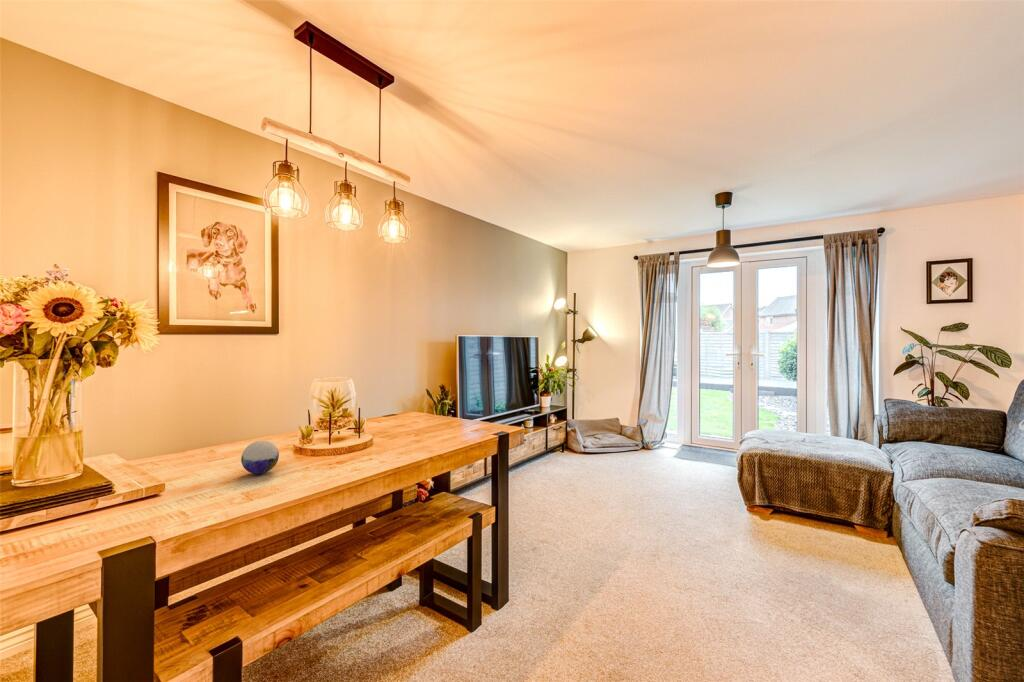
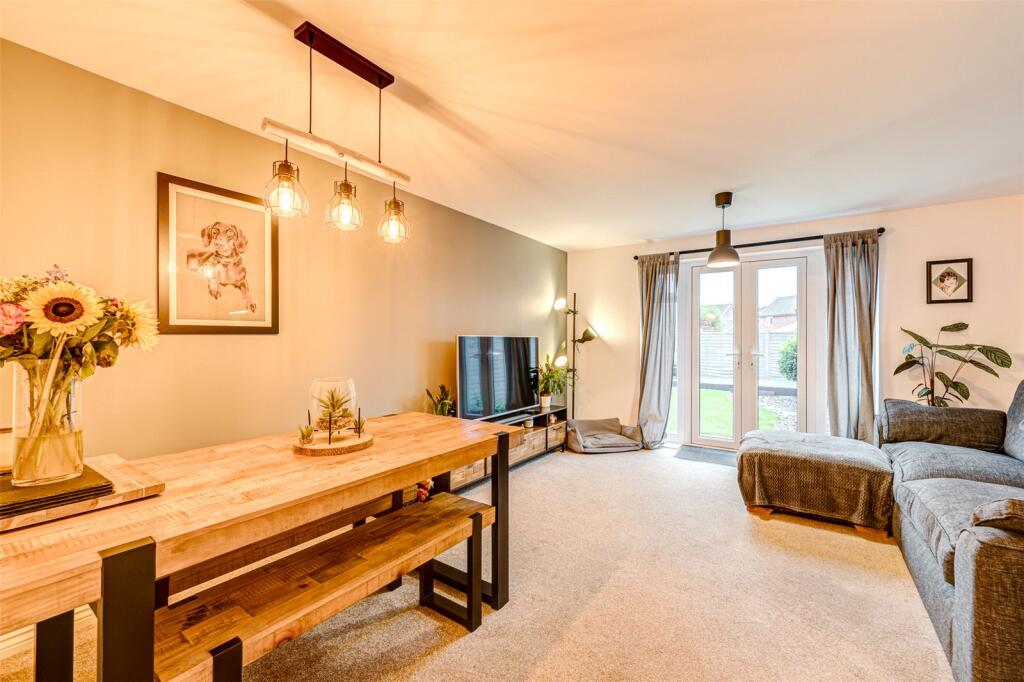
- decorative orb (260, 457)
